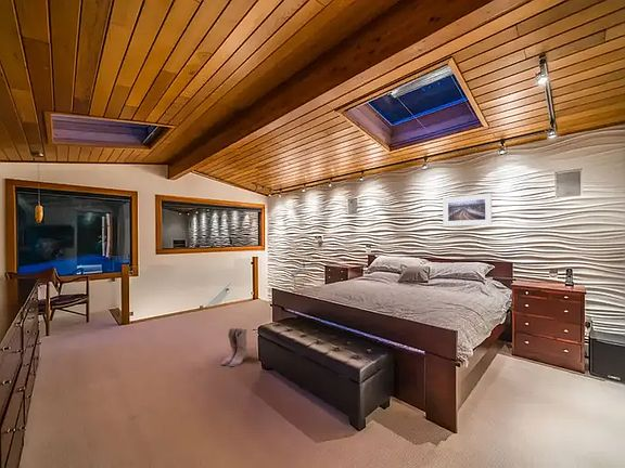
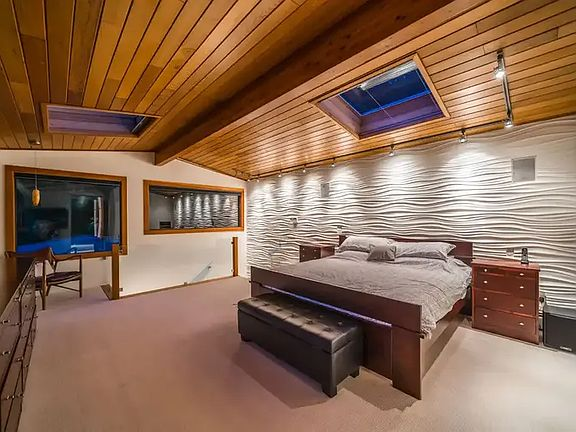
- boots (234, 344)
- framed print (465, 210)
